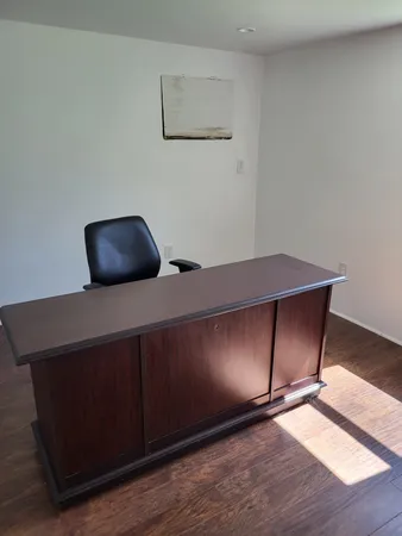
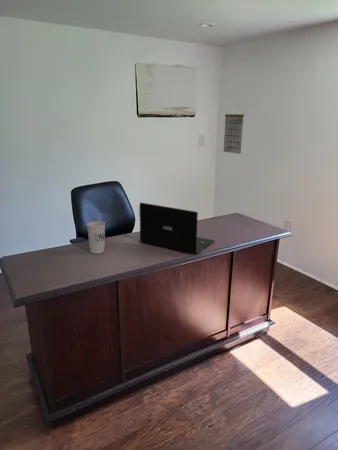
+ calendar (233, 129)
+ laptop (177, 222)
+ cup (96, 237)
